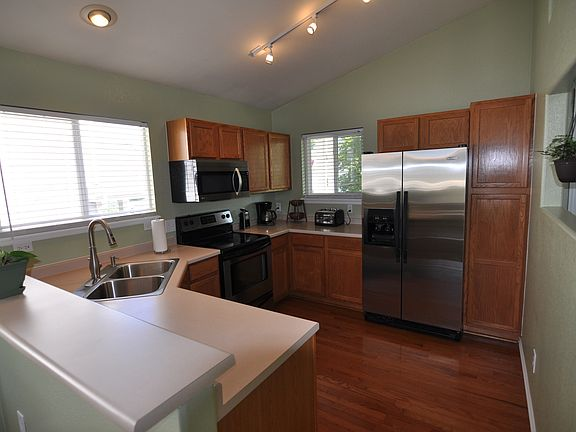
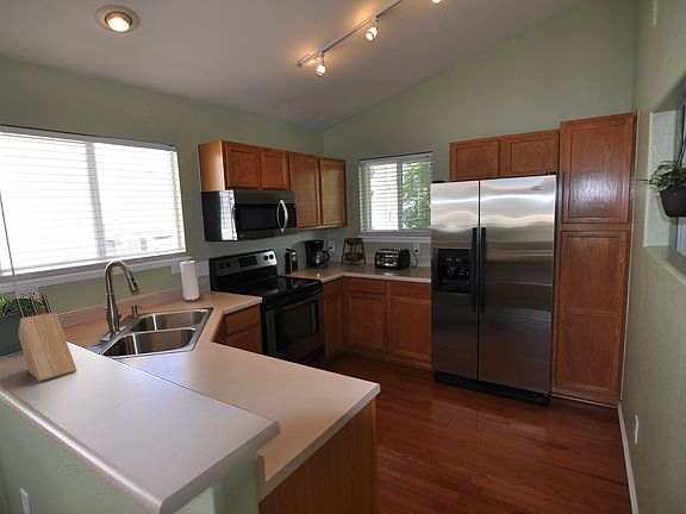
+ knife block (43, 333)
